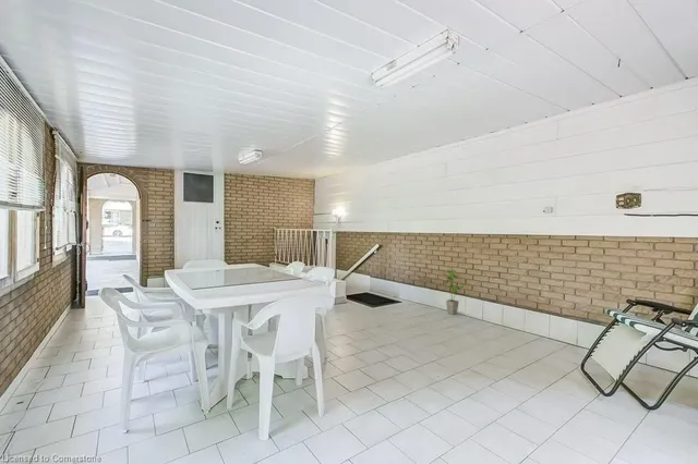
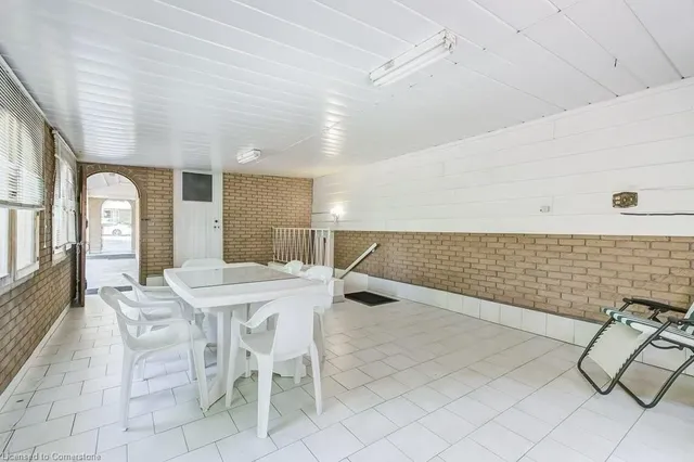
- house plant (454, 291)
